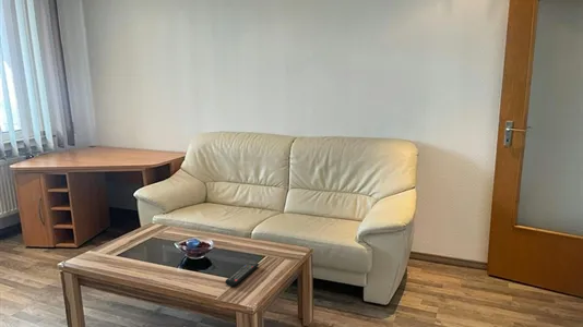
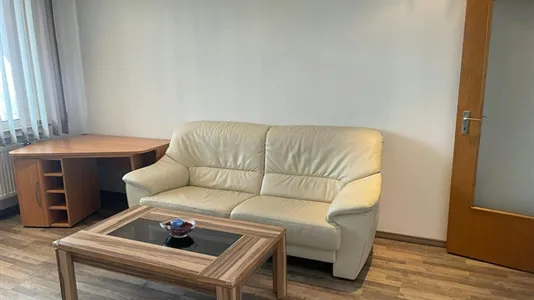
- remote control (242, 272)
